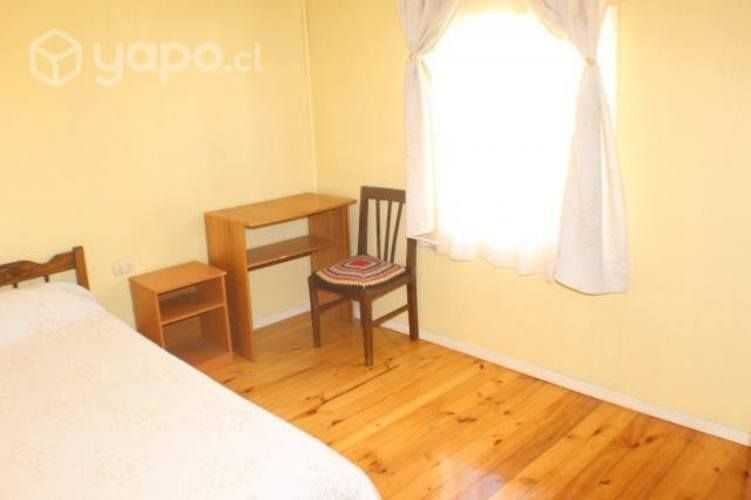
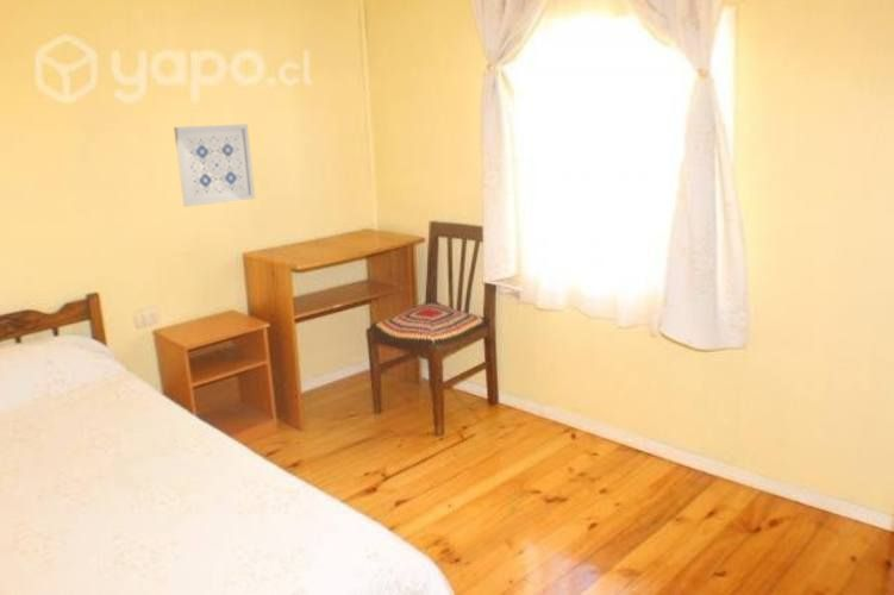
+ wall art (215, 164)
